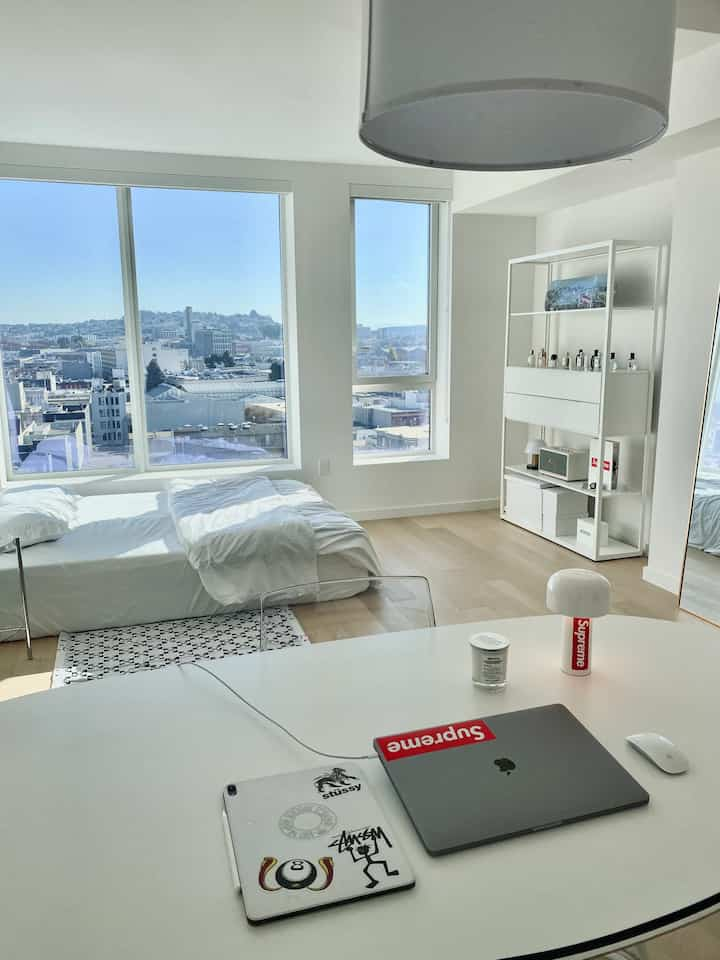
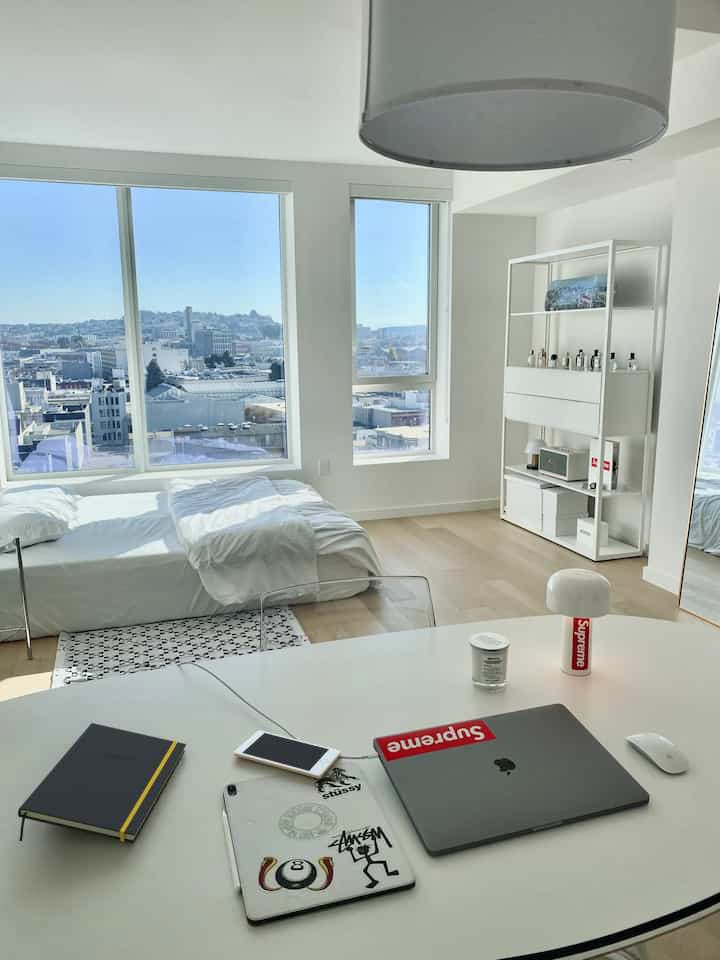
+ cell phone (287, 753)
+ notepad (110, 776)
